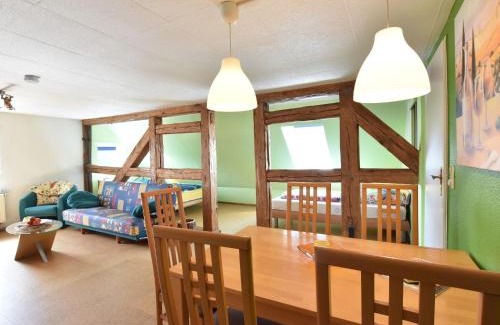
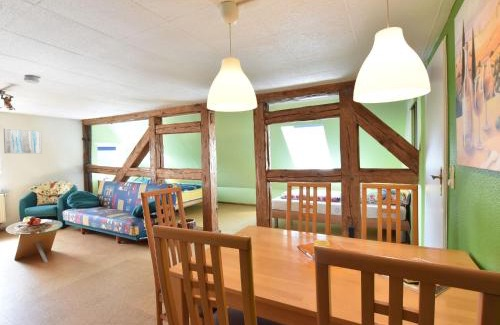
+ wall art (23, 141)
